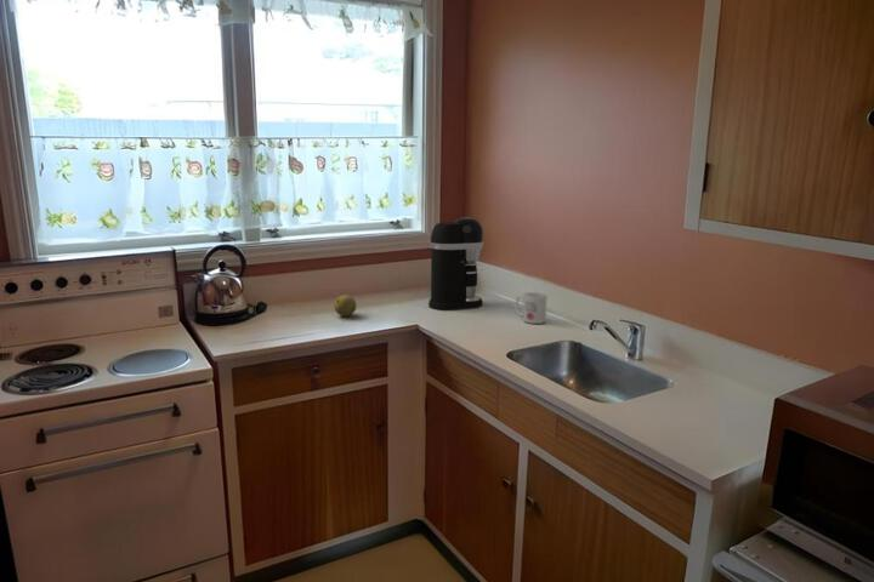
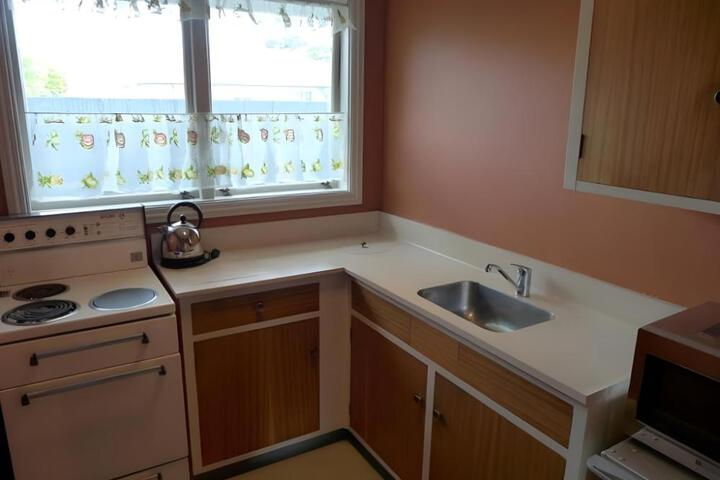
- mug (529, 307)
- coffee maker (456, 262)
- fruit (345, 306)
